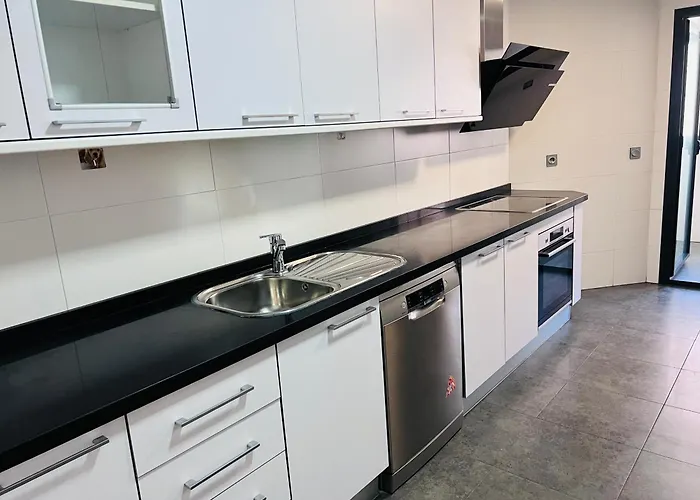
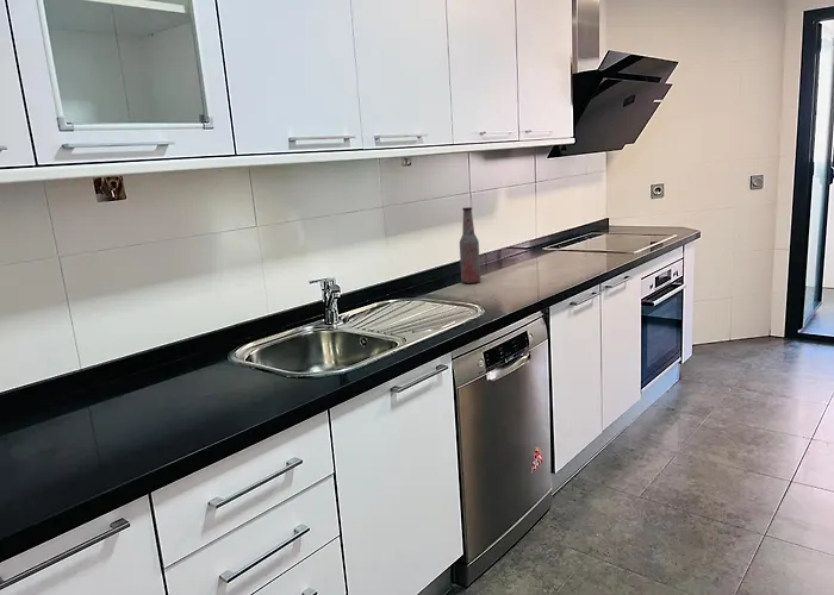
+ bottle (468, 245)
